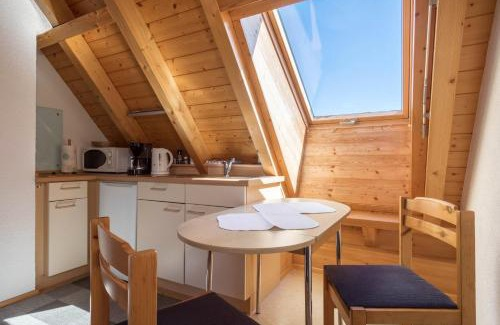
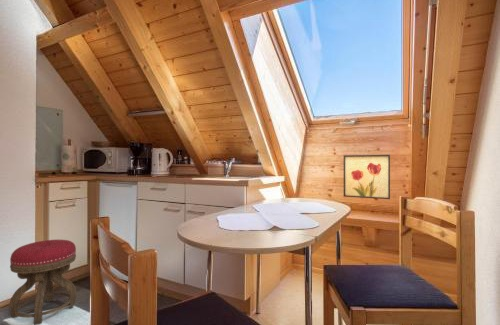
+ wall art (366, 176)
+ stool (44, 277)
